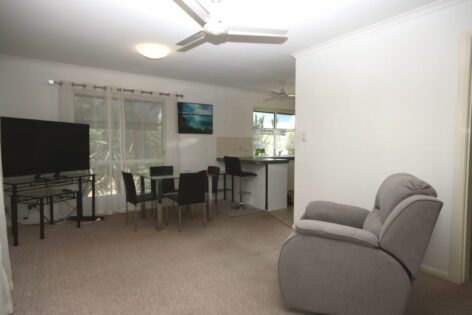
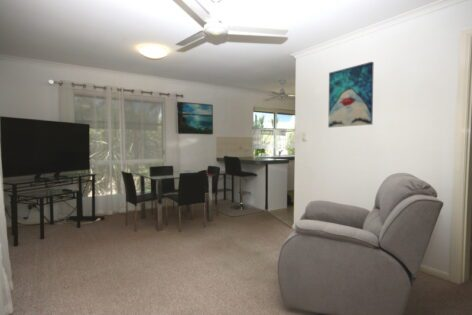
+ wall art (349, 97)
